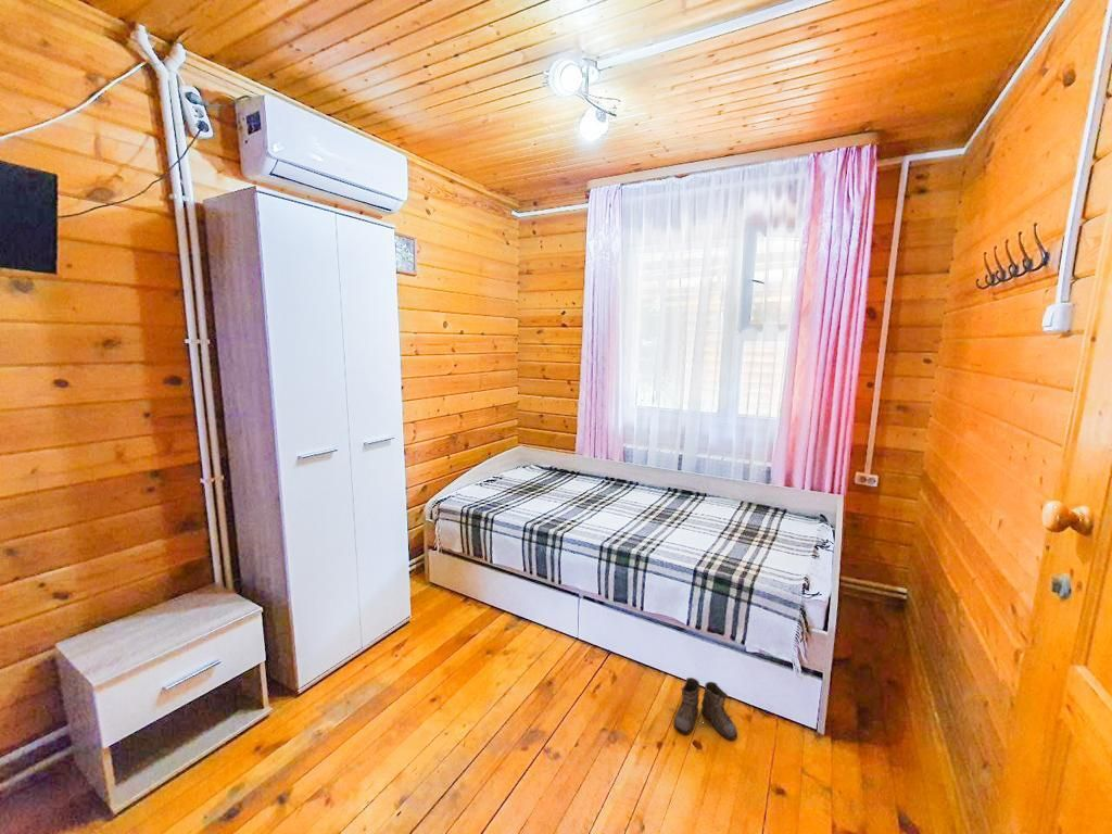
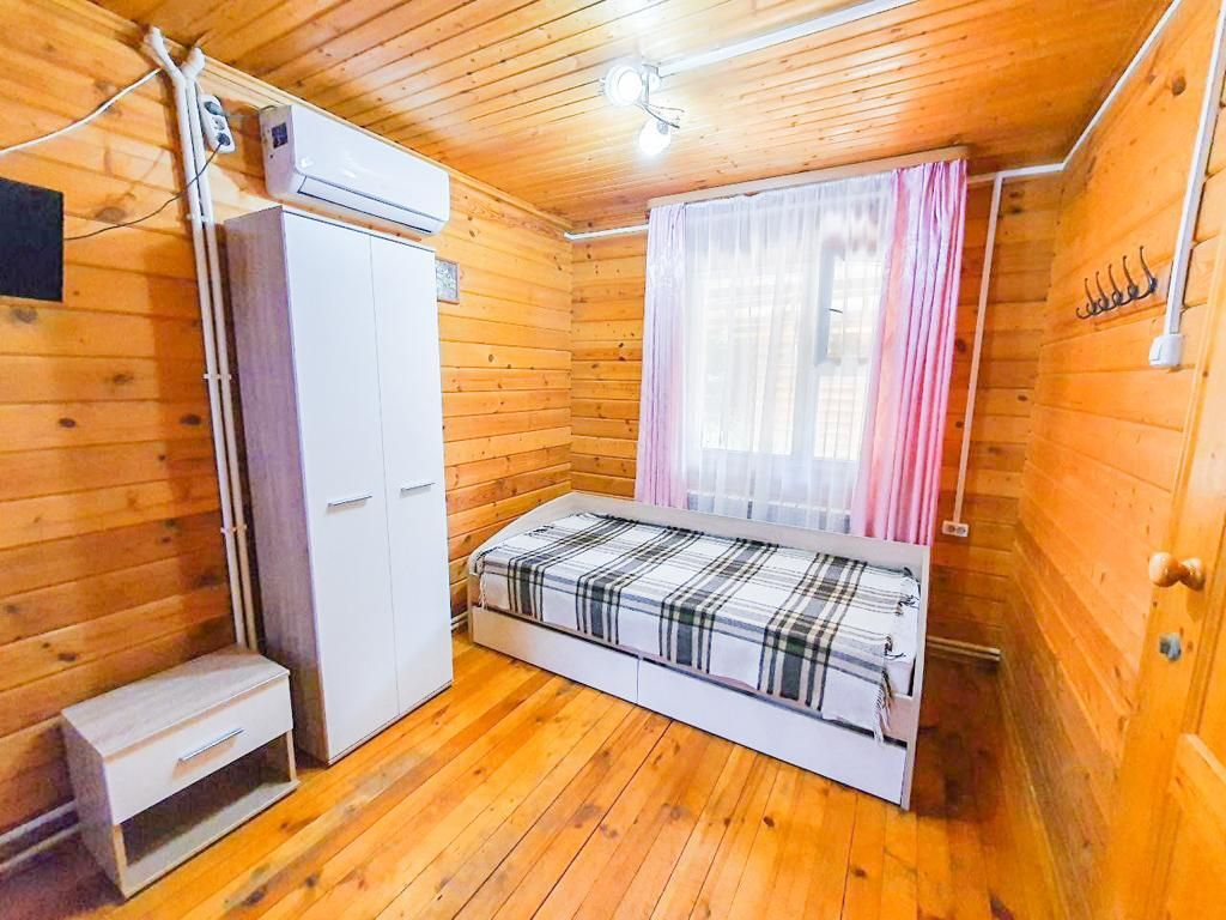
- boots (702, 705)
